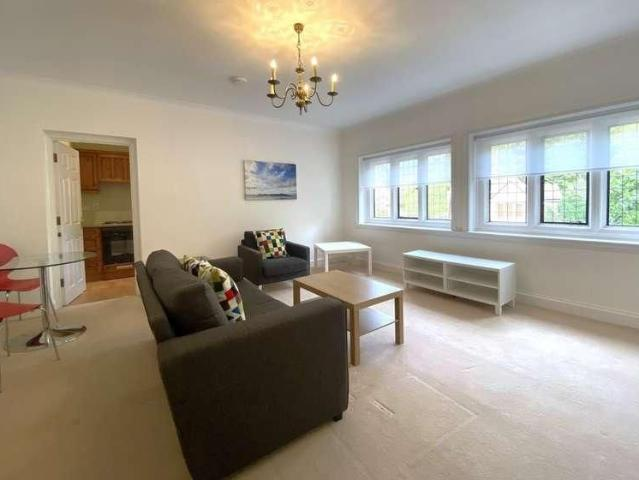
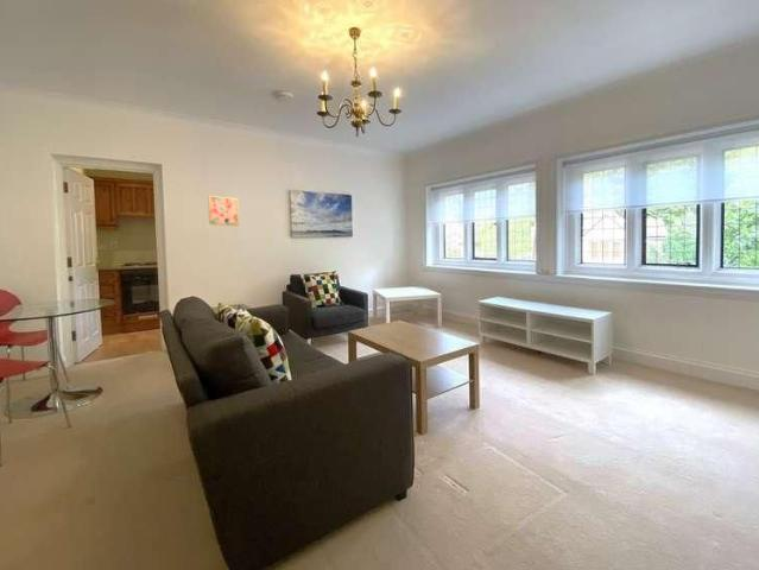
+ wall art (223, 210)
